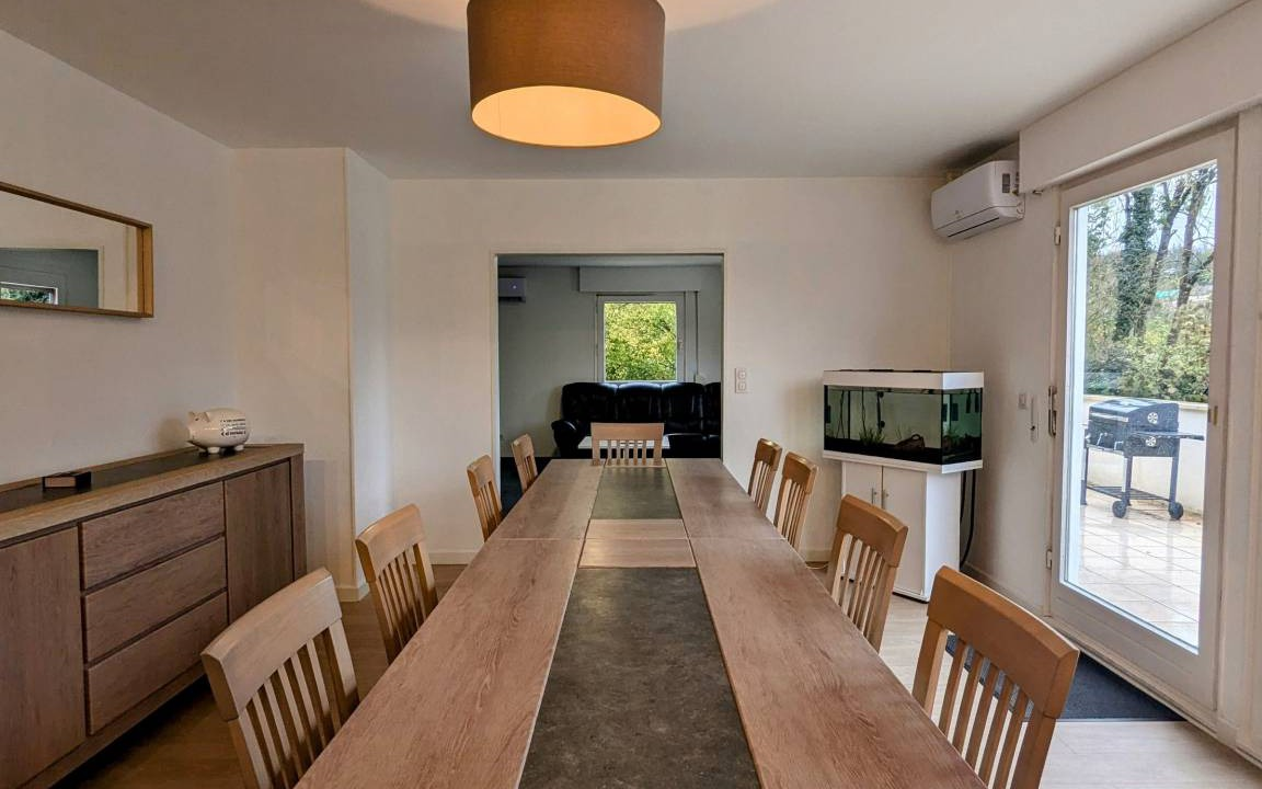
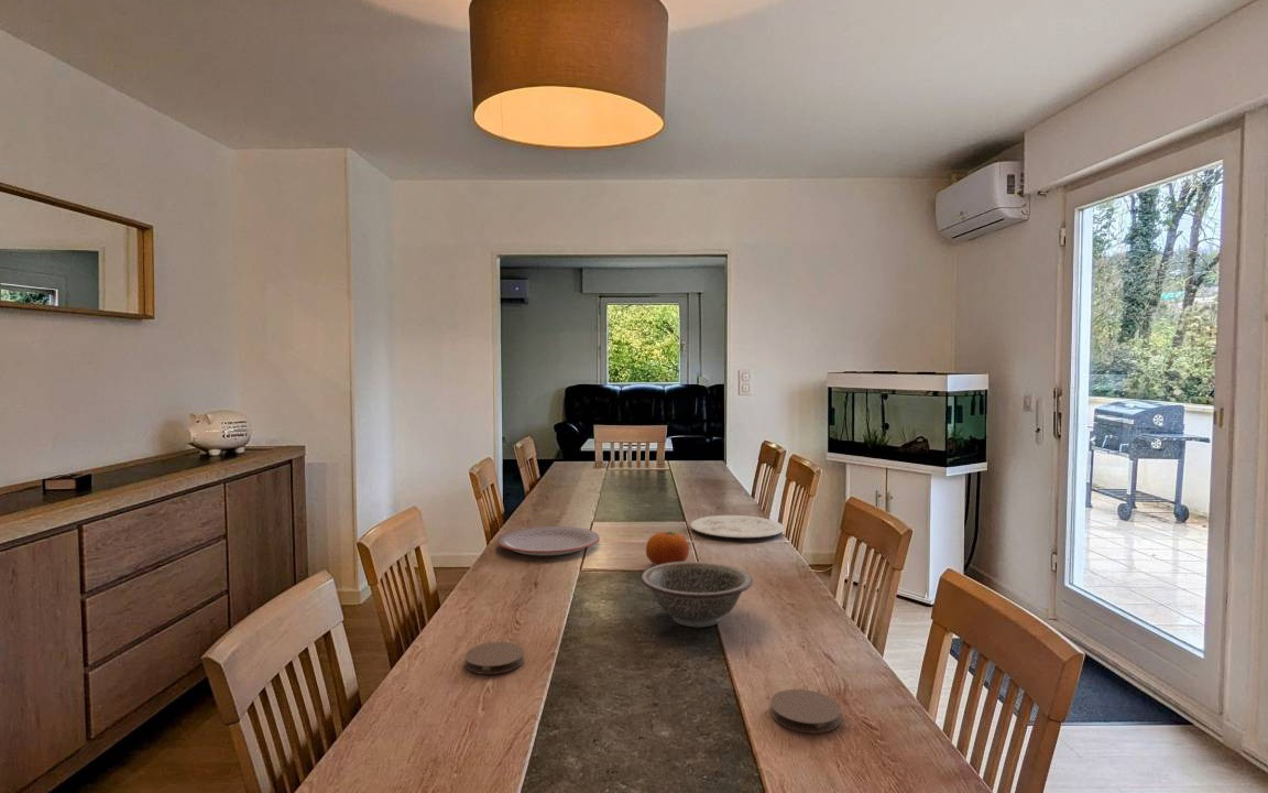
+ plate (736, 526)
+ decorative bowl (696, 597)
+ plate (548, 541)
+ fruit (667, 548)
+ coaster (494, 656)
+ coaster (805, 709)
